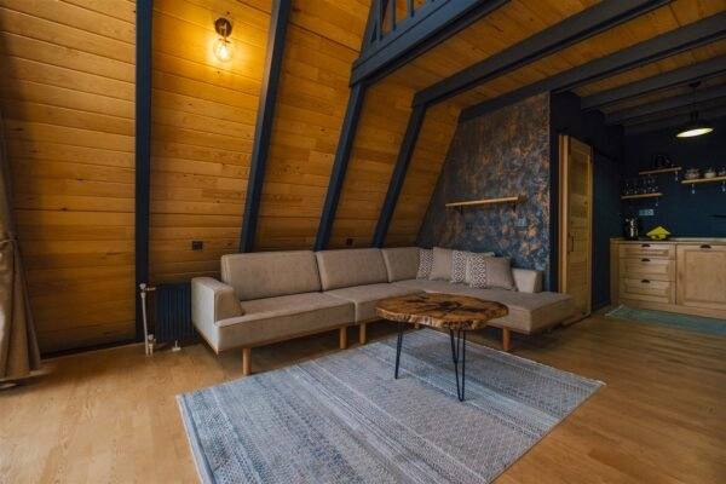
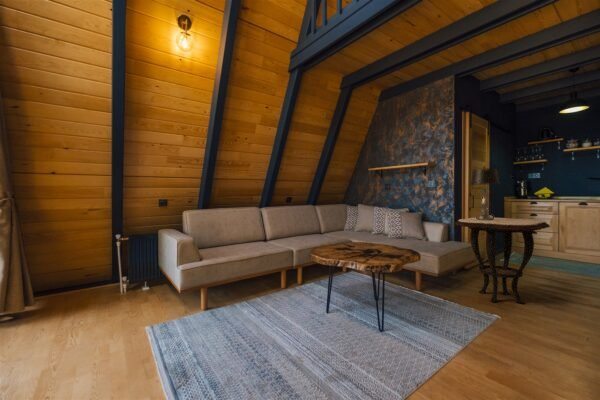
+ side table (504, 258)
+ table lamp (484, 194)
